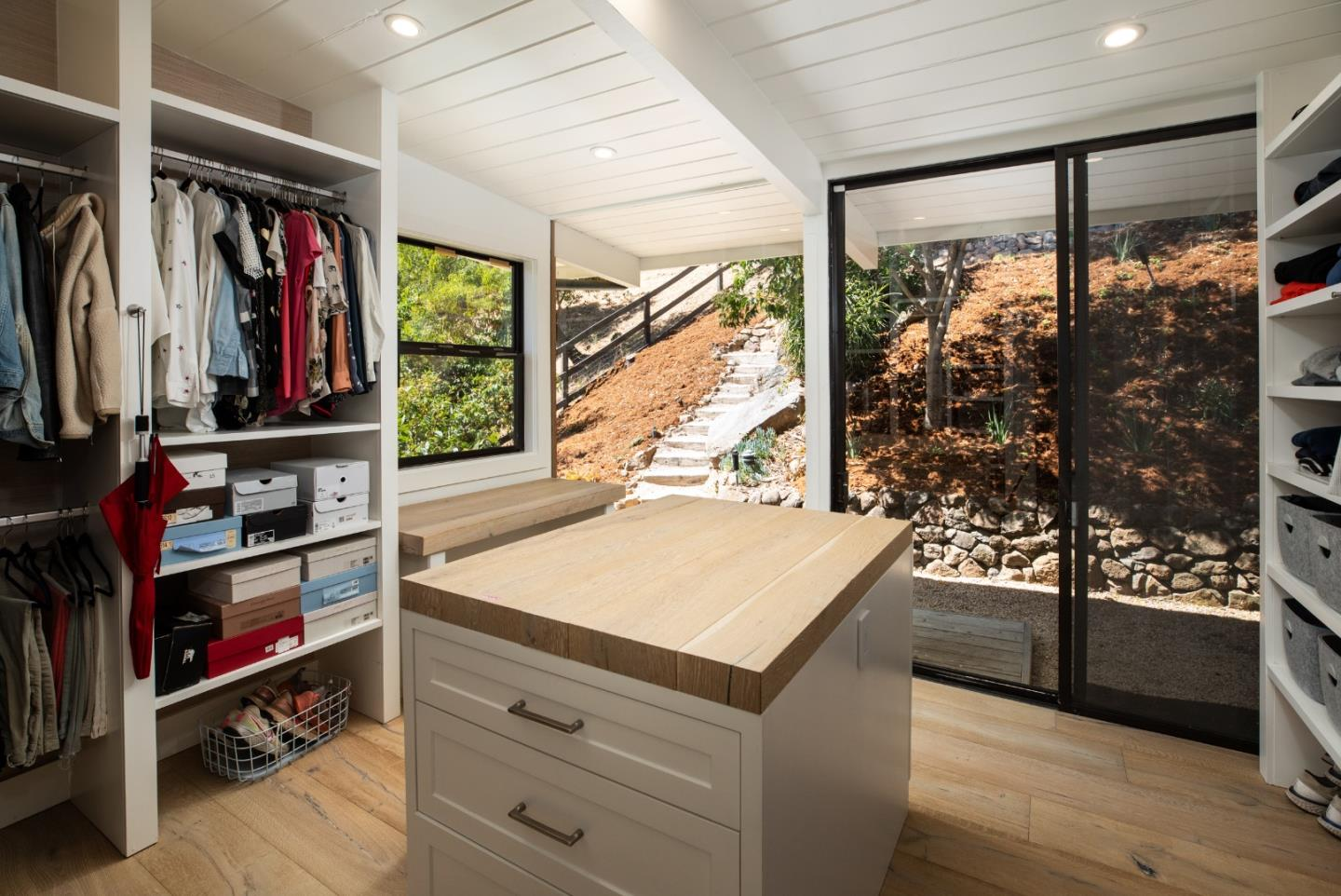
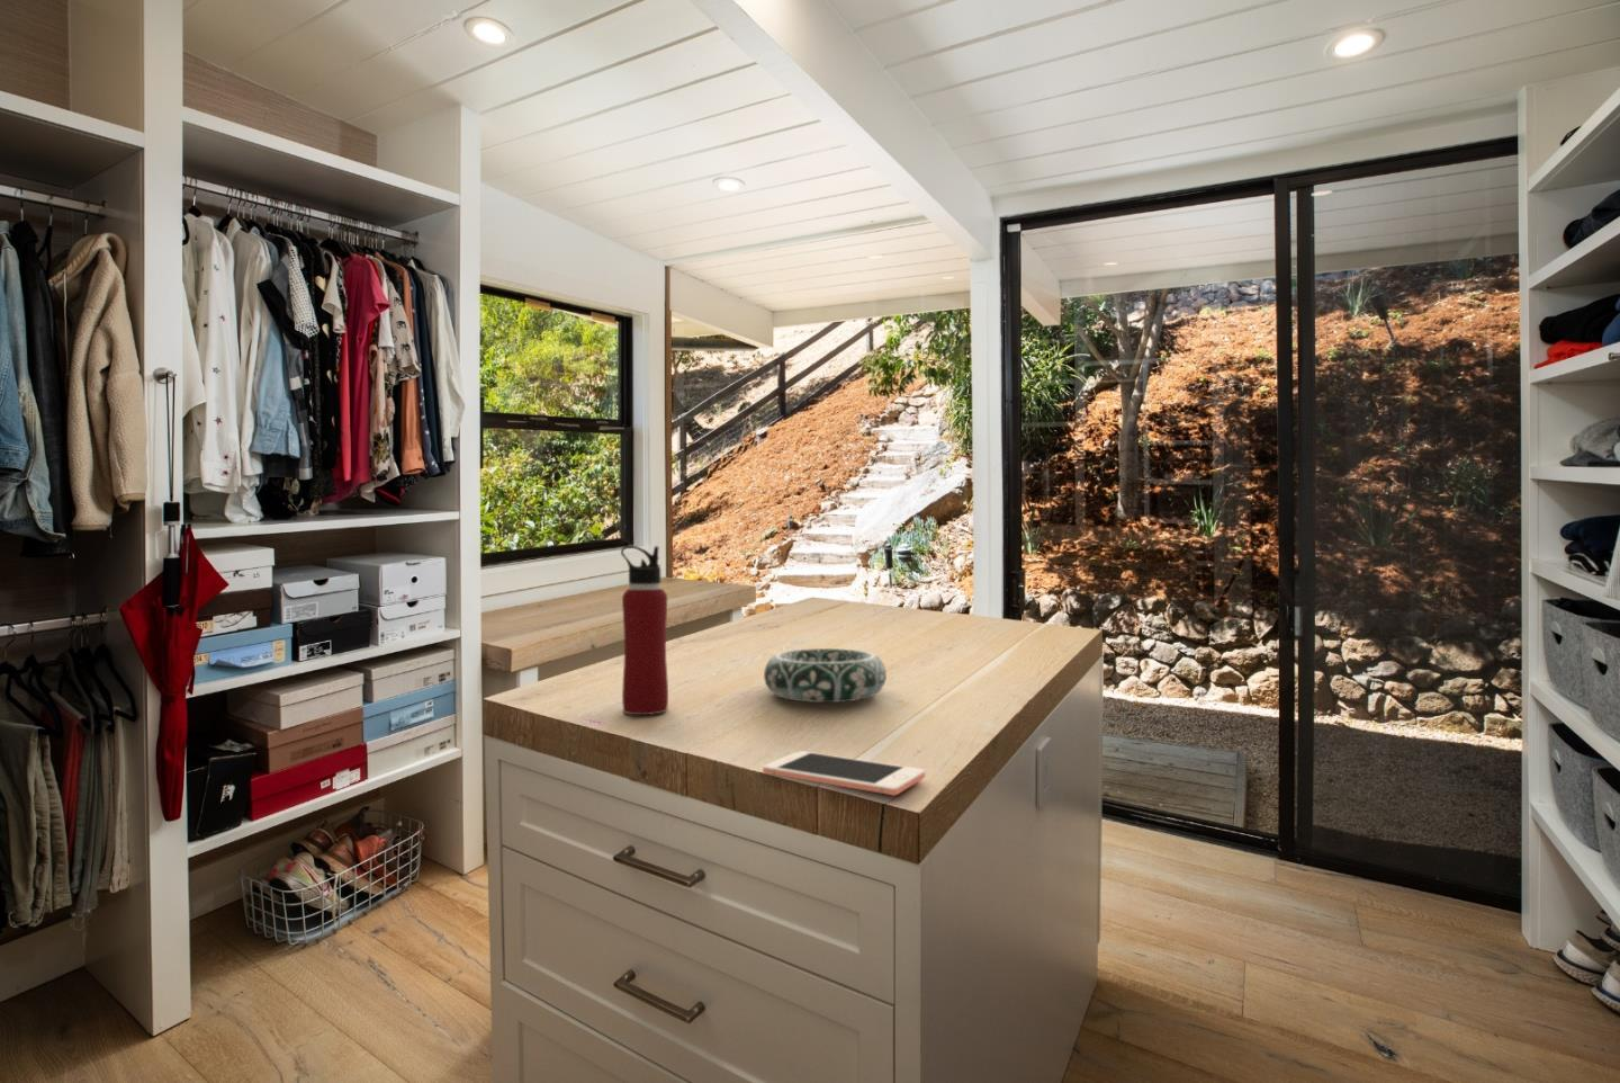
+ decorative bowl (825, 674)
+ water bottle (645, 627)
+ cell phone (843, 771)
